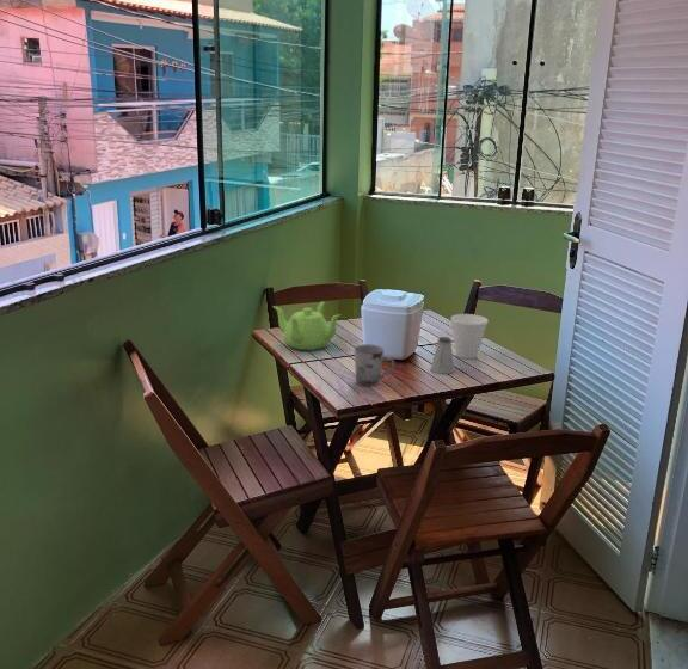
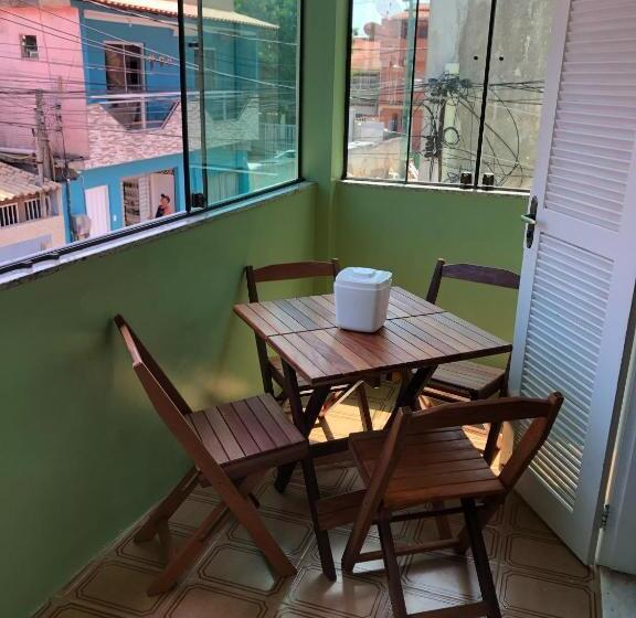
- cup (374, 366)
- teapot (306, 326)
- saltshaker (443, 354)
- cup (467, 337)
